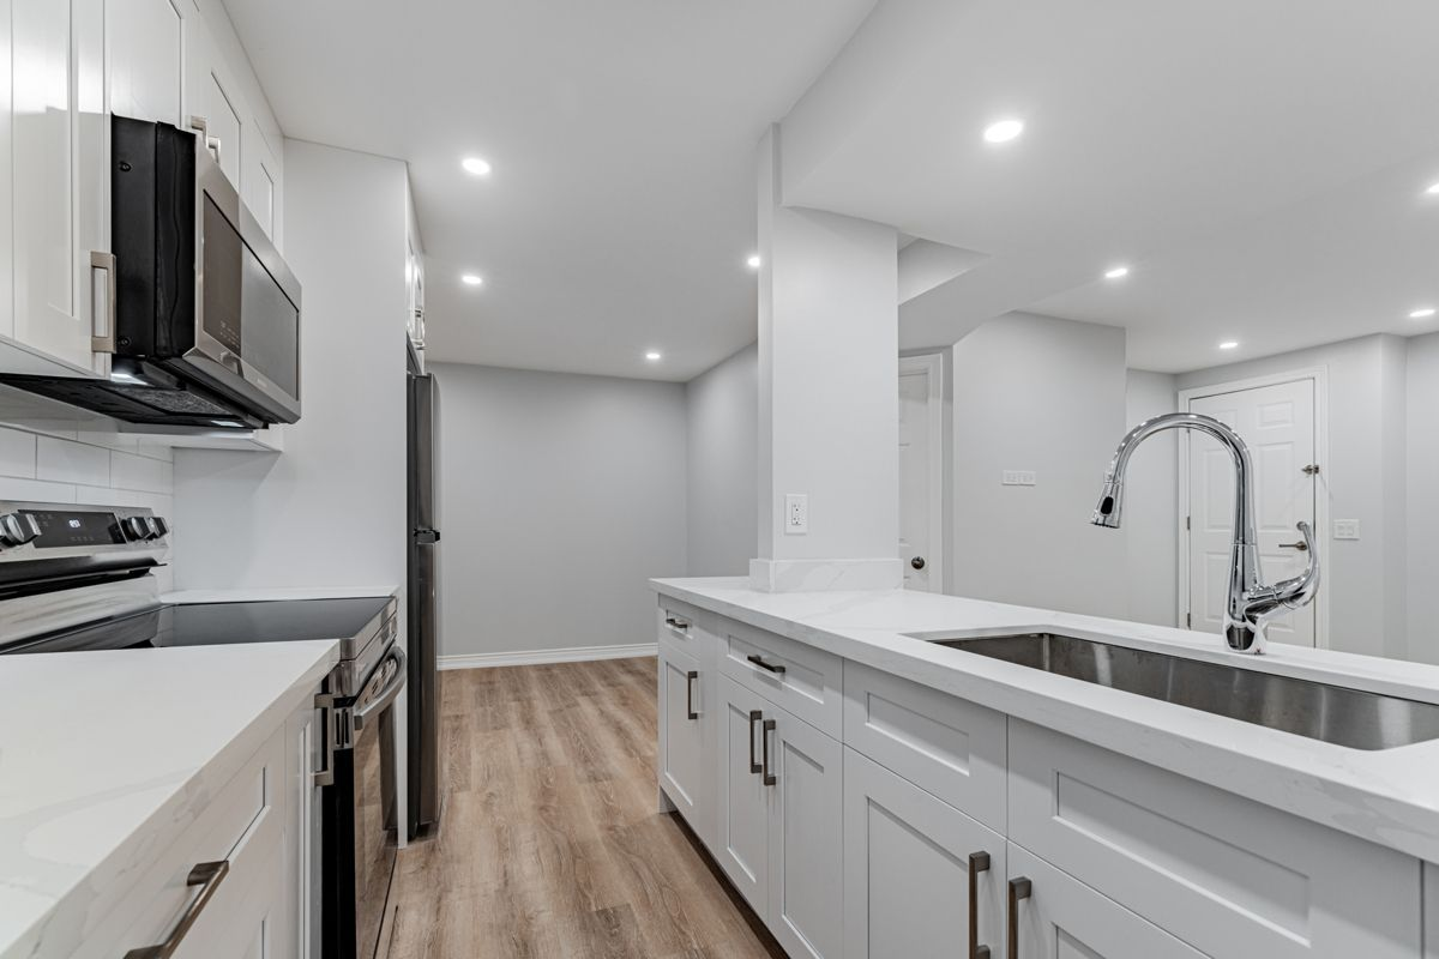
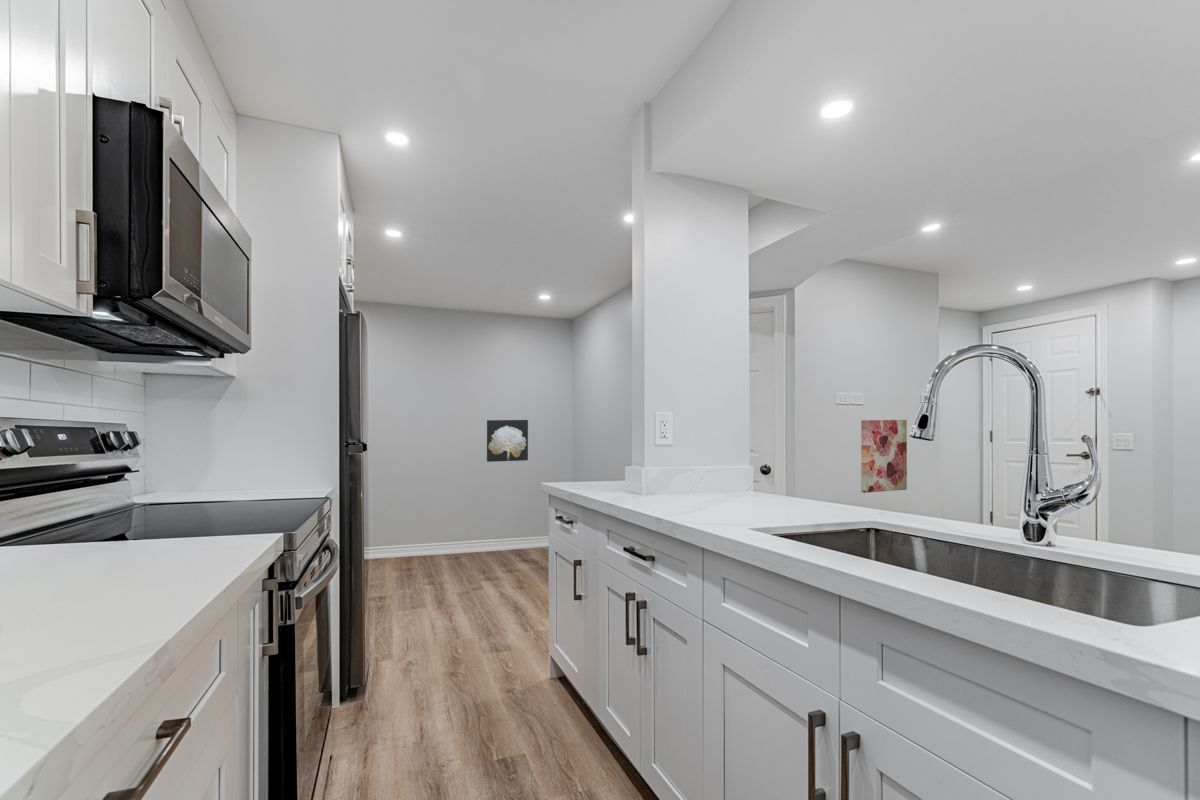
+ wall art (507, 440)
+ wall art (884, 455)
